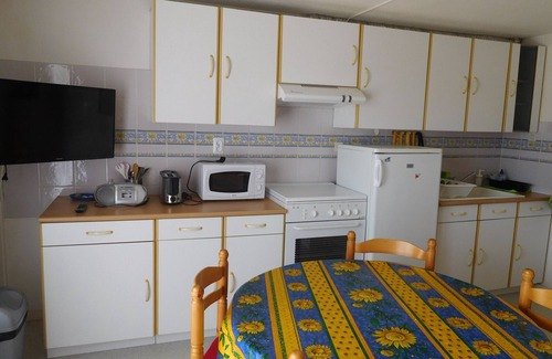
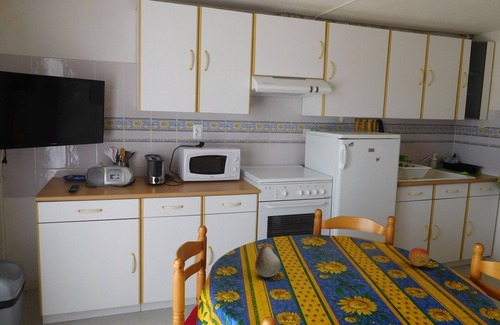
+ fruit (418, 256)
+ fruit (268, 260)
